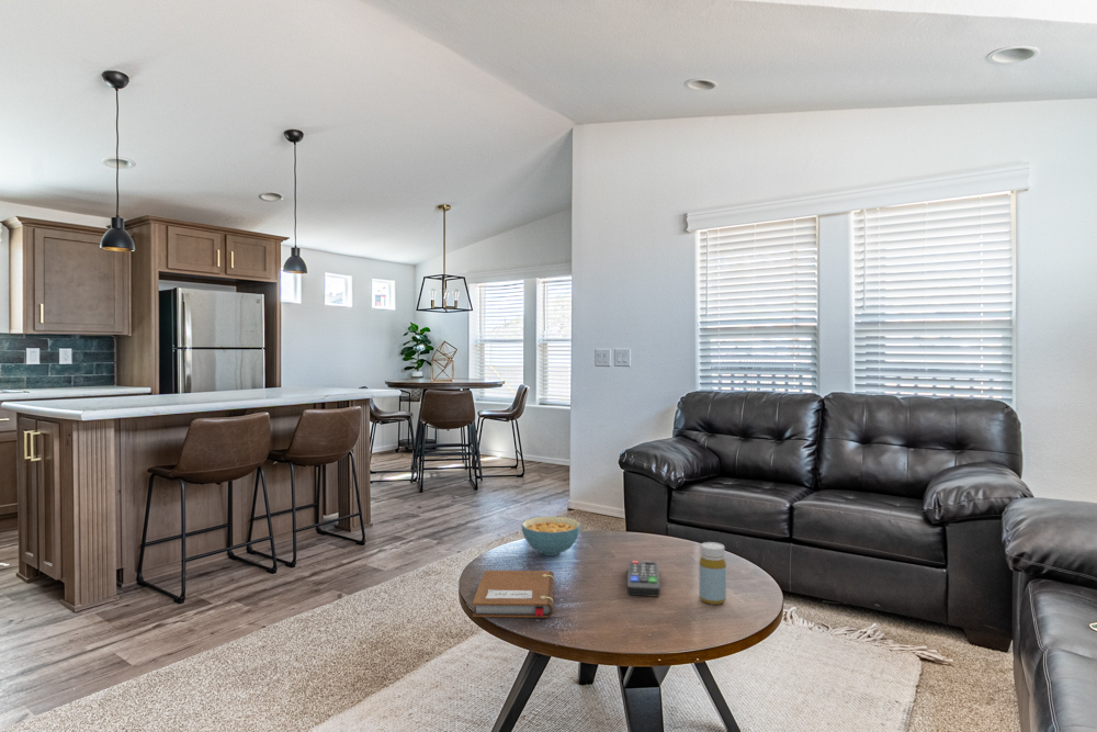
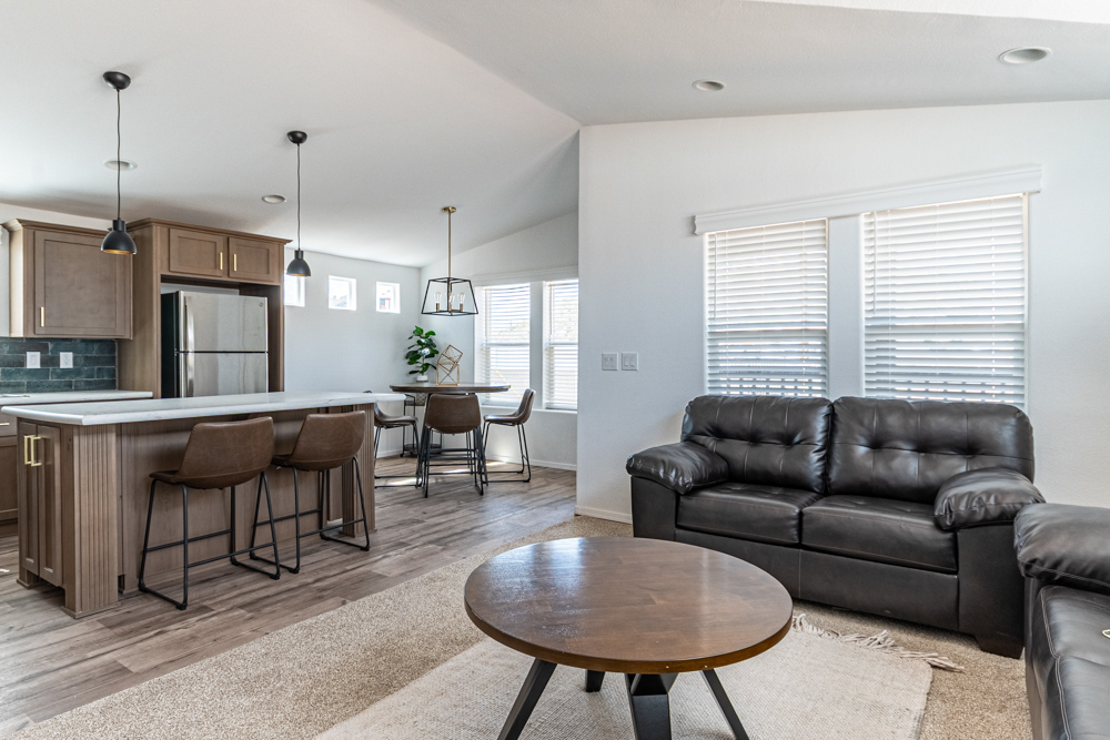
- bottle (712, 573)
- remote control (643, 576)
- cereal bowl (551, 538)
- notebook (516, 593)
